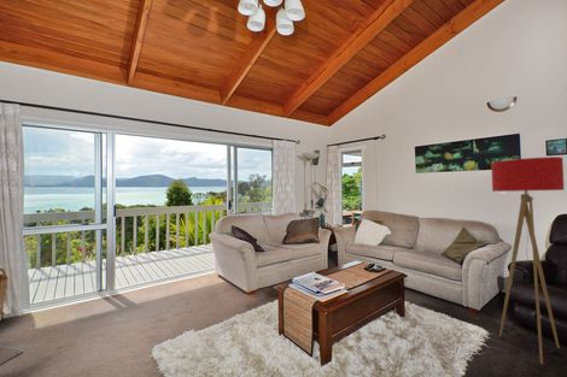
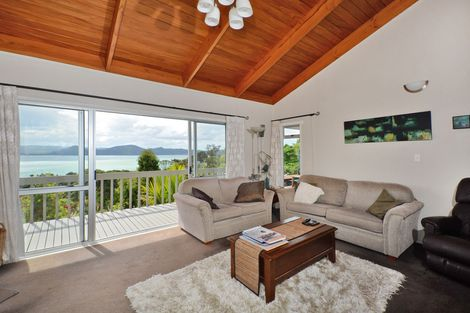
- floor lamp (526, 252)
